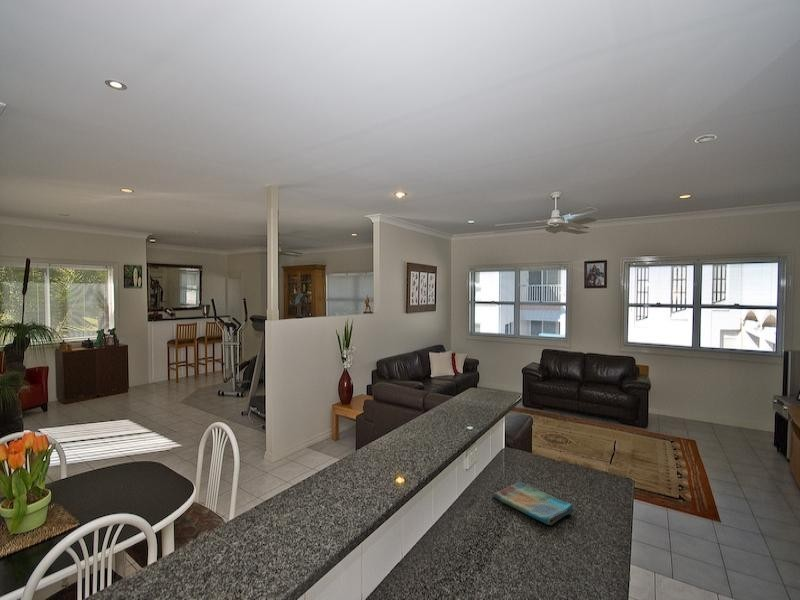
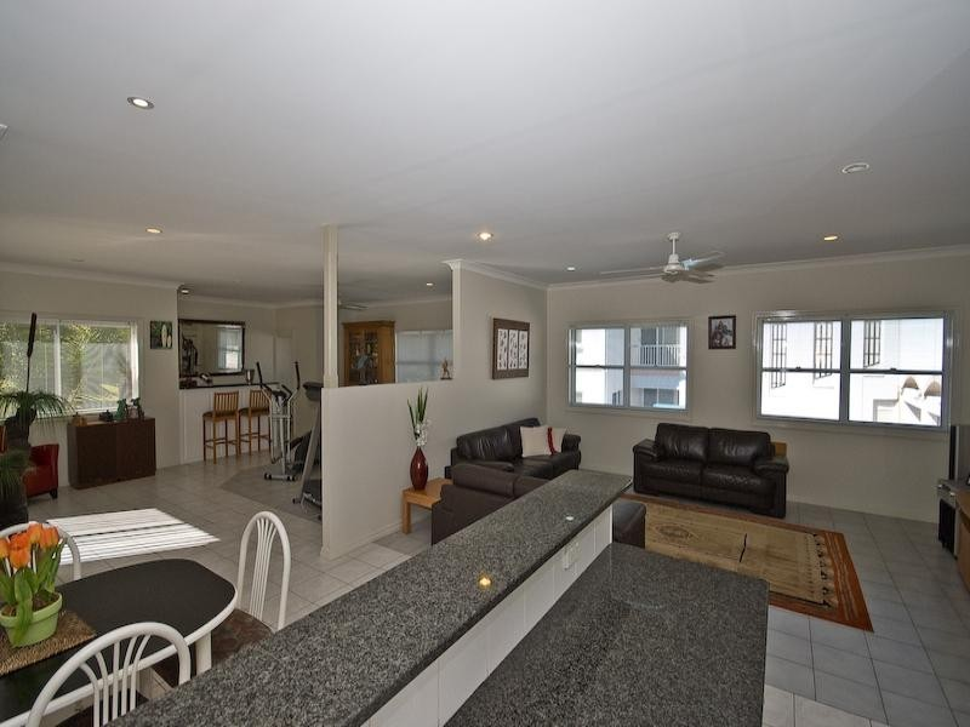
- dish towel (532, 500)
